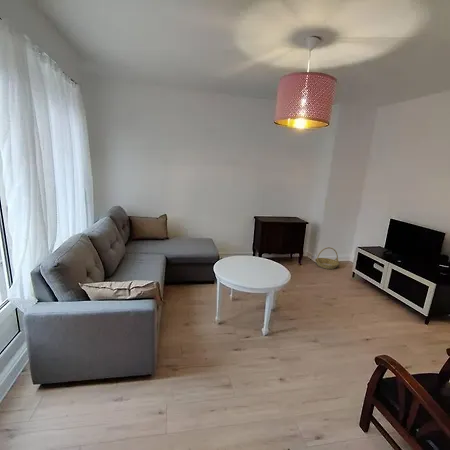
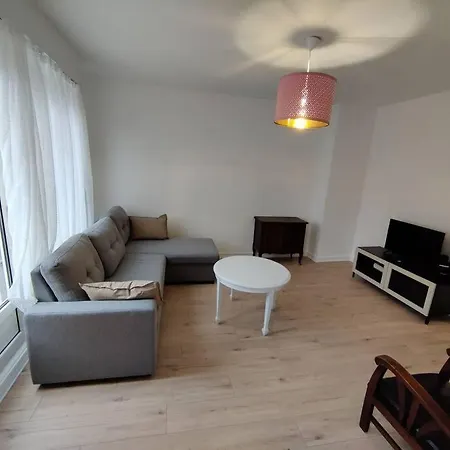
- basket (327, 258)
